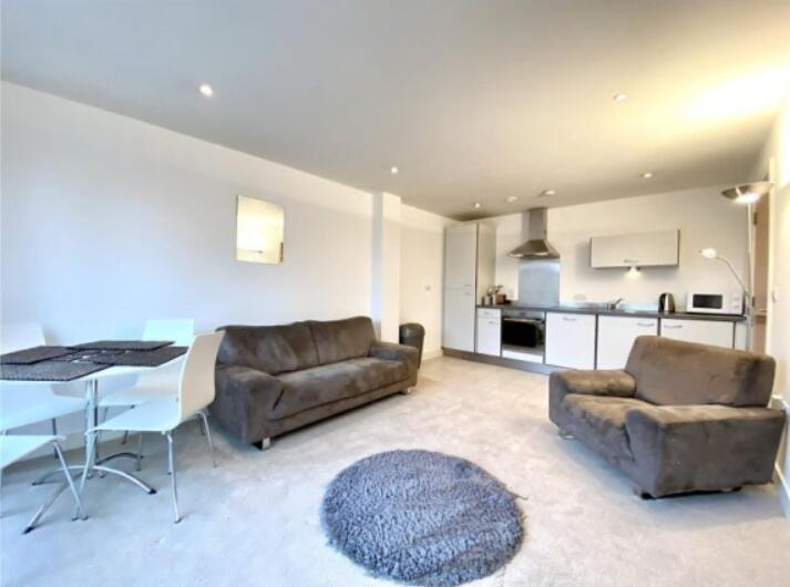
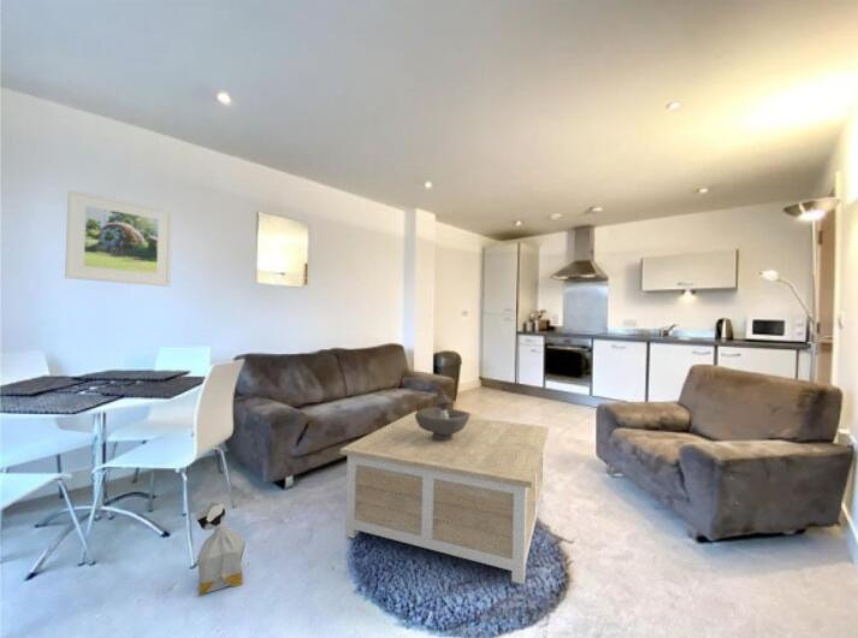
+ coffee table (456, 474)
+ decorative bowl (443, 415)
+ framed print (123, 241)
+ bag (219, 540)
